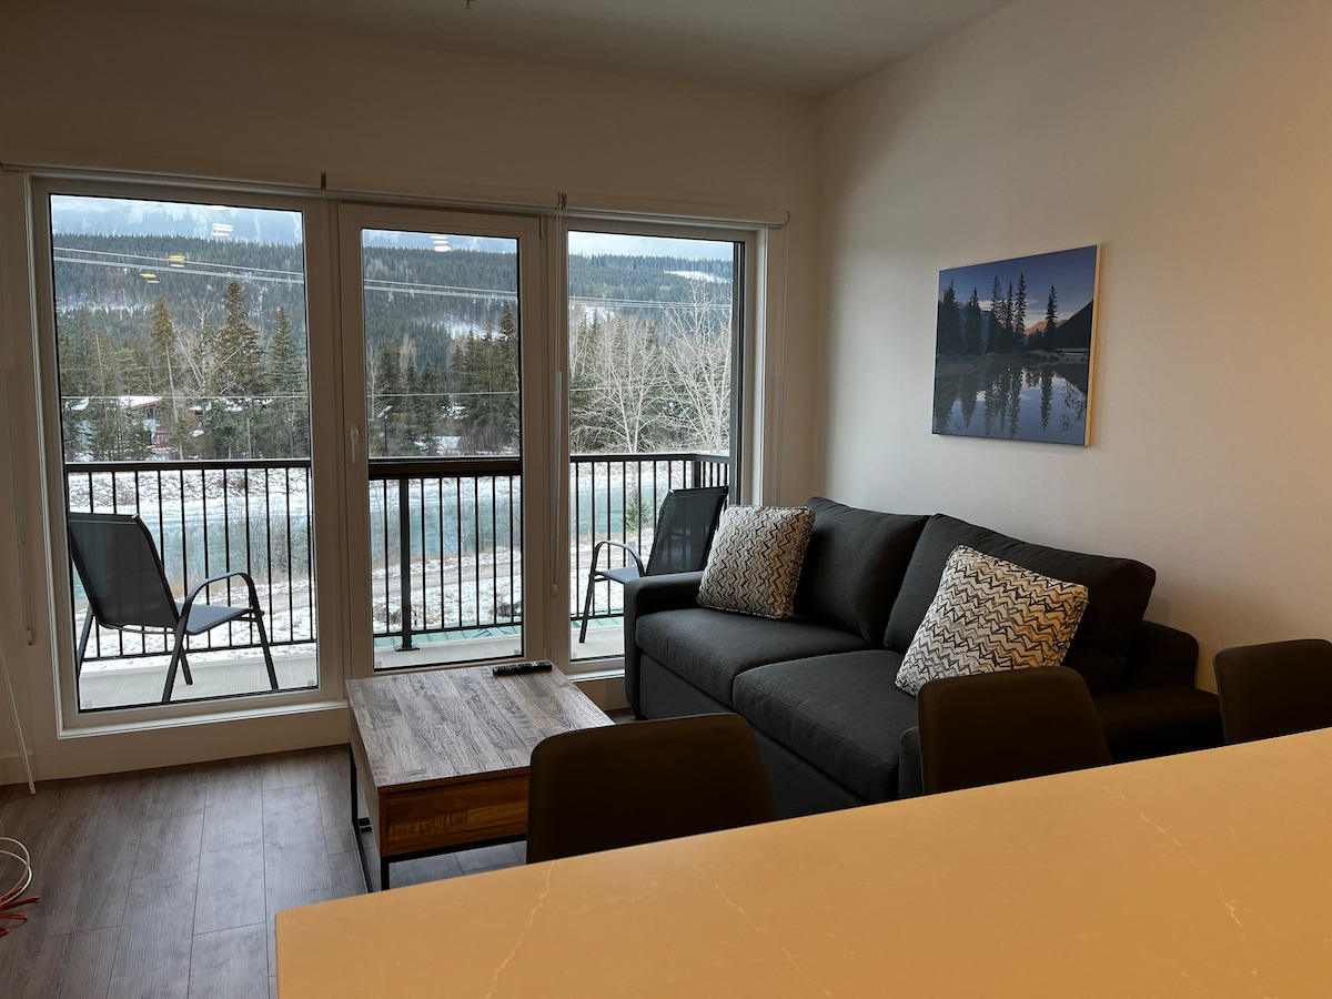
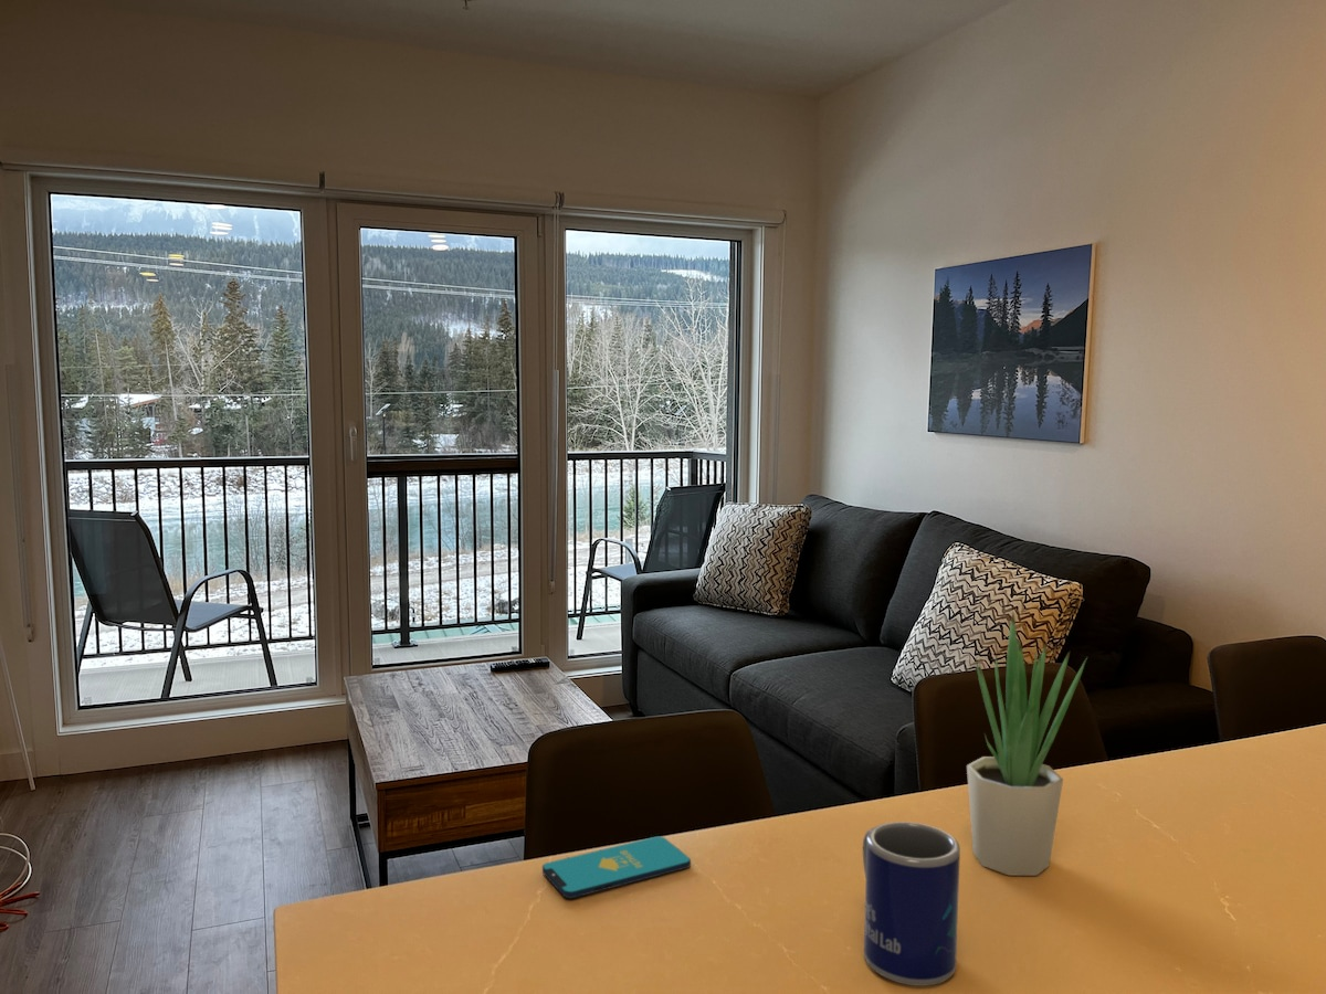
+ smartphone (617, 865)
+ potted plant (1024, 738)
+ mug (899, 890)
